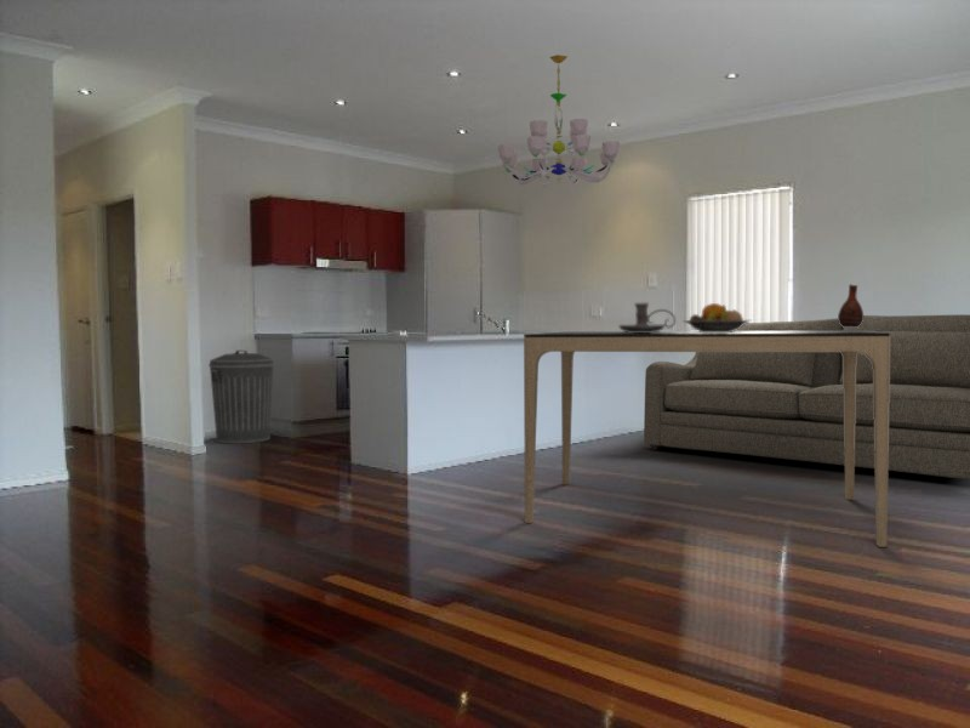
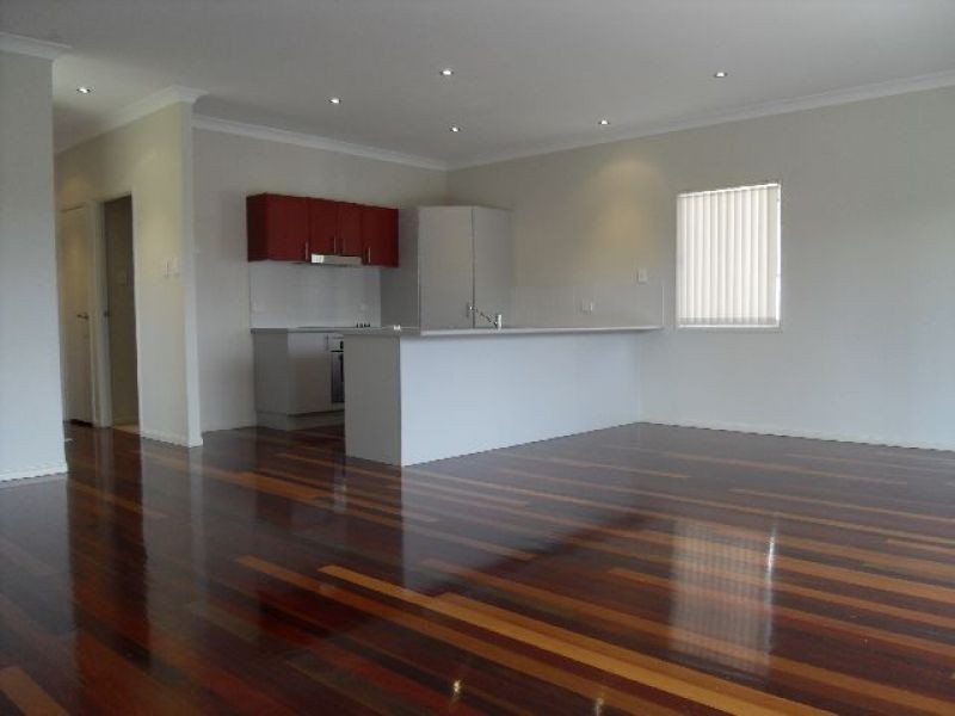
- trash can (242, 394)
- chandelier (559, 121)
- dining table (697, 351)
- sofa (828, 386)
- vase (852, 307)
- candle holder (646, 317)
- fruit bowl (717, 317)
